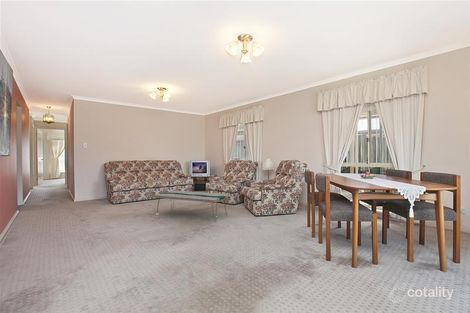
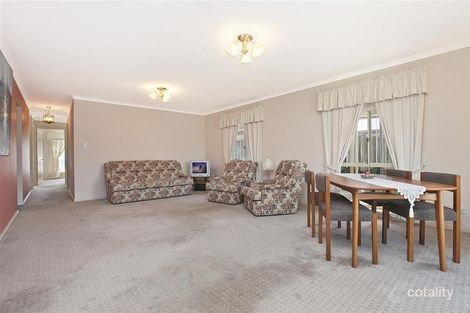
- coffee table (191, 200)
